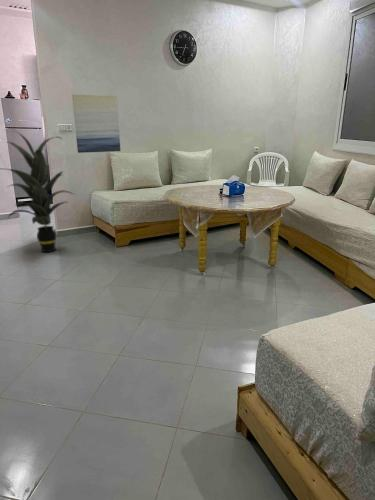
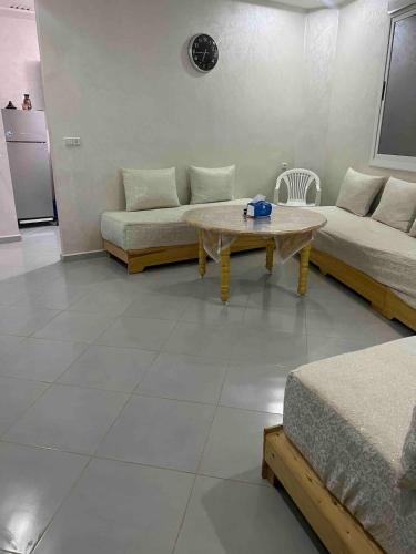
- wall art (97, 124)
- indoor plant (35, 193)
